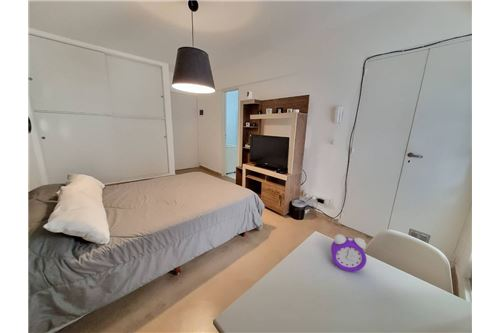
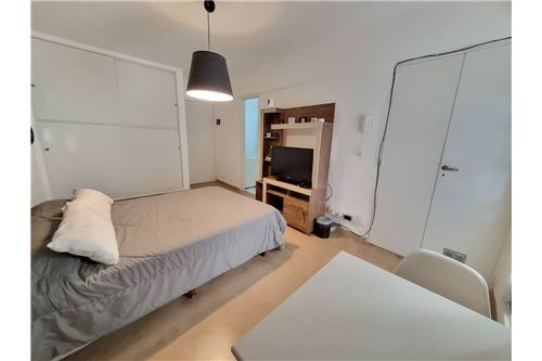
- alarm clock (347, 252)
